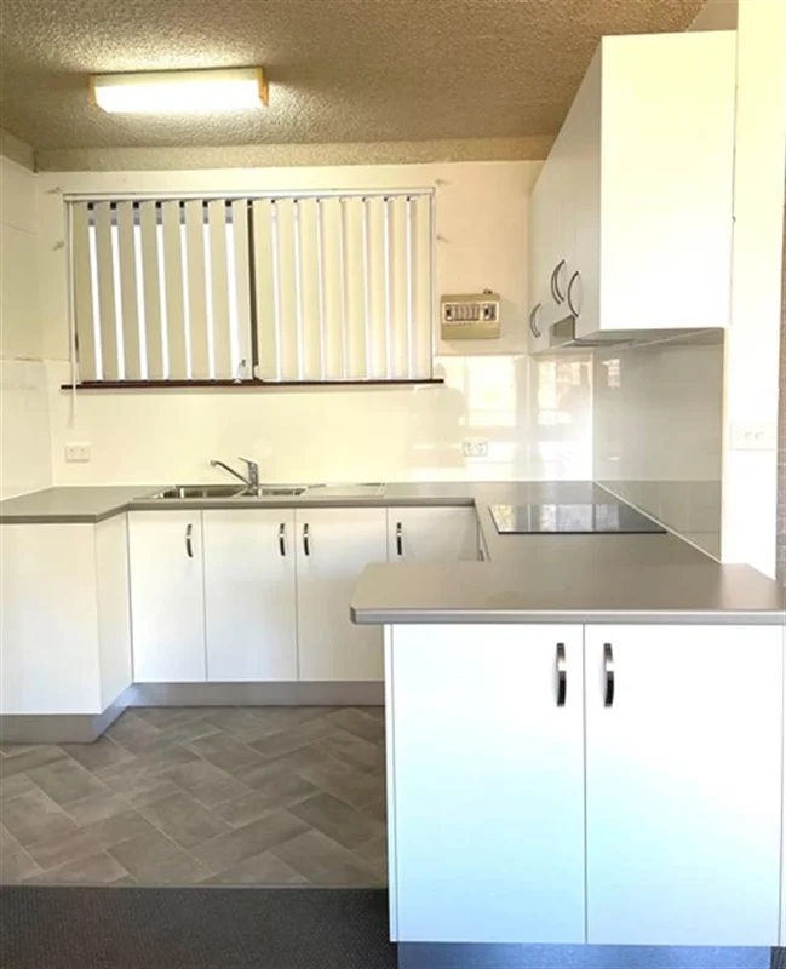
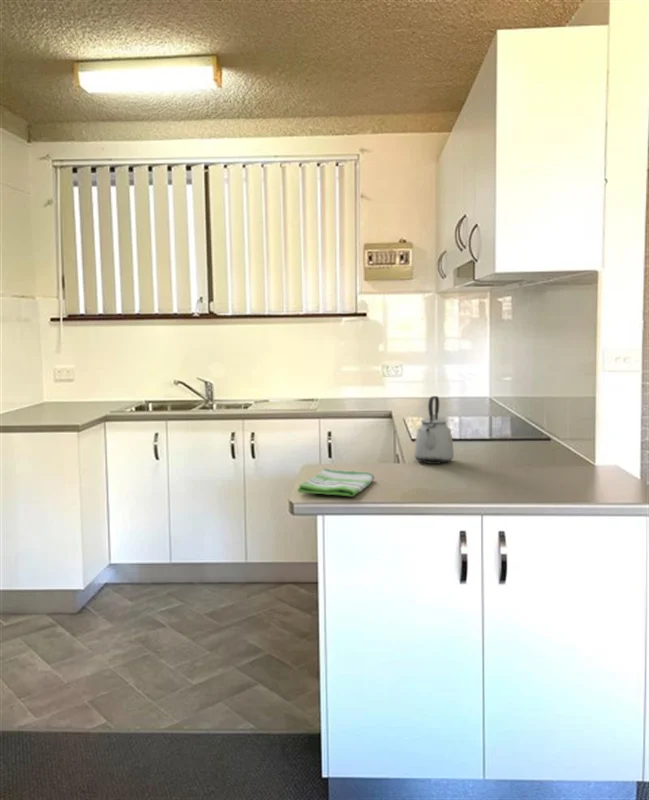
+ dish towel (337, 481)
+ kettle (432, 430)
